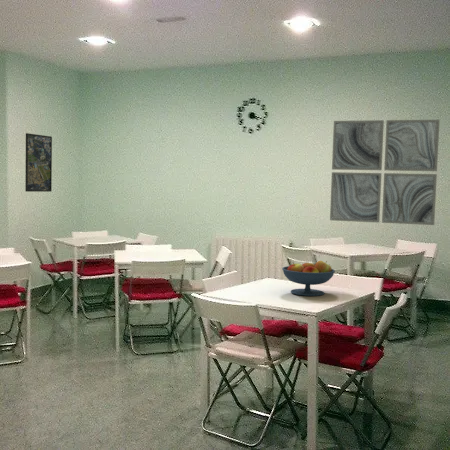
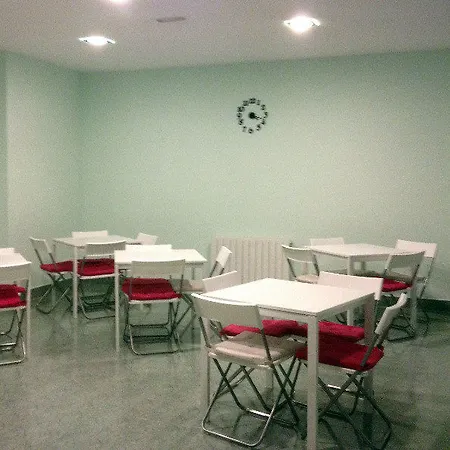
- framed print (39, 163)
- wall art (381, 173)
- fruit bowl (308, 276)
